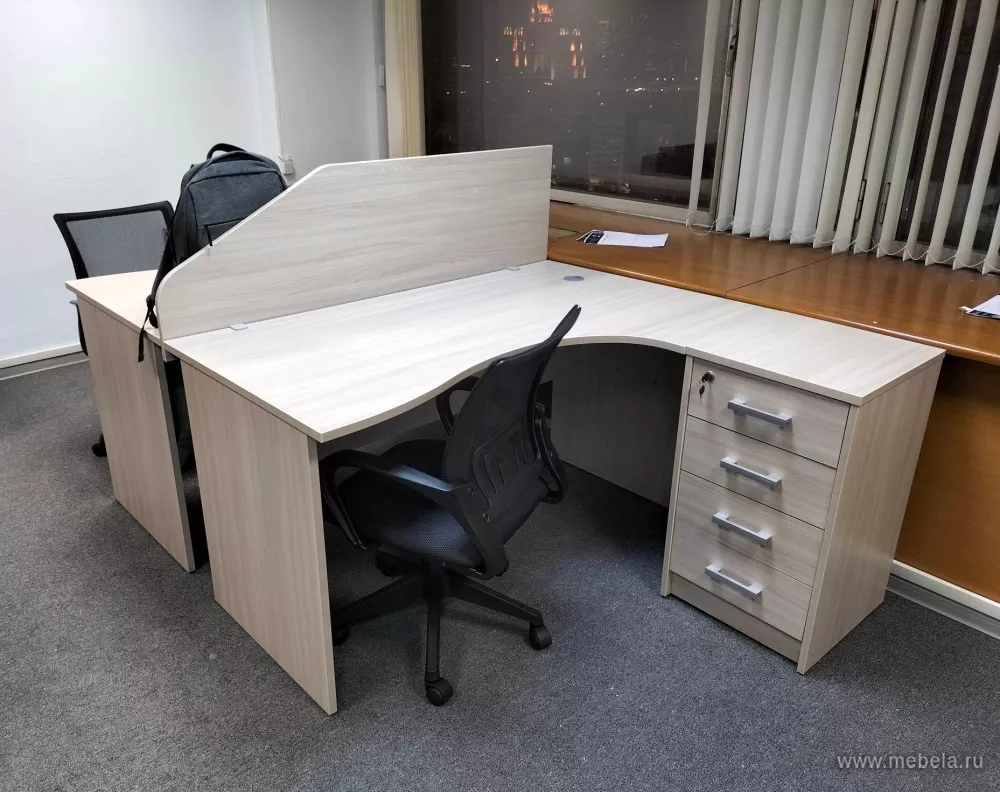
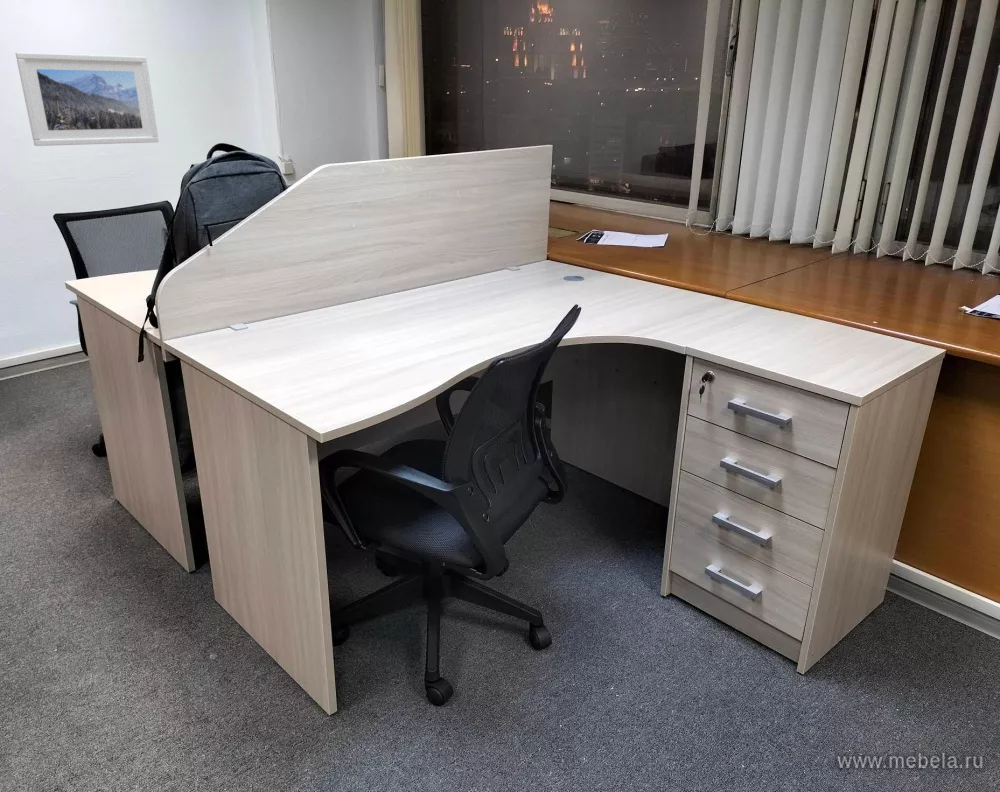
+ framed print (91, 100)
